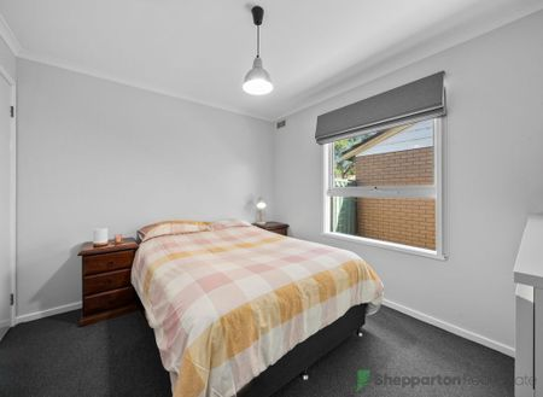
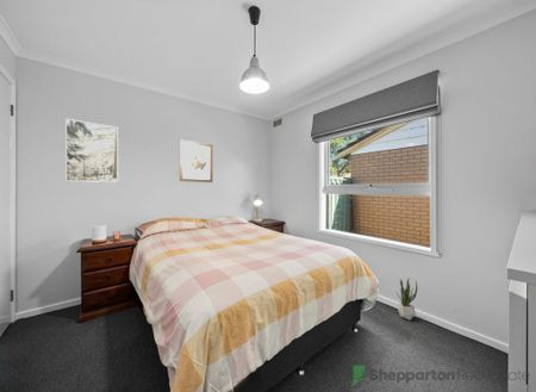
+ potted plant (407, 298)
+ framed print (93, 153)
+ wall art (197, 162)
